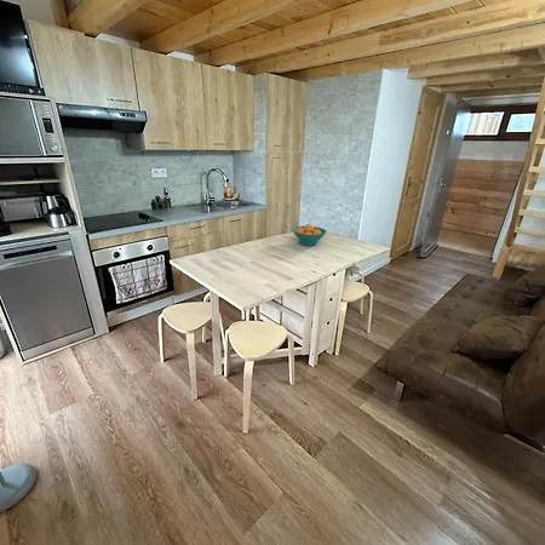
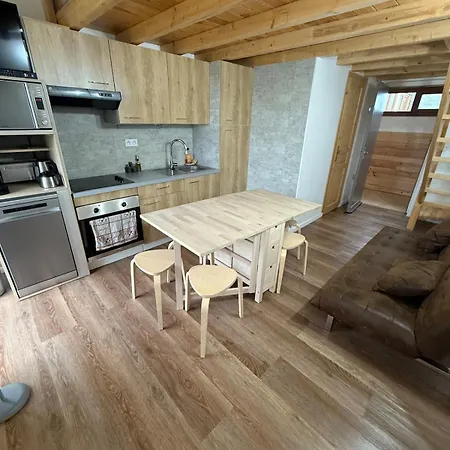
- fruit bowl (309, 234)
